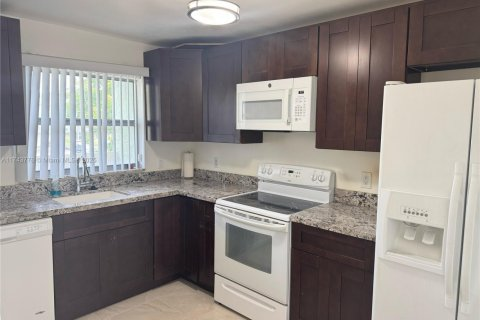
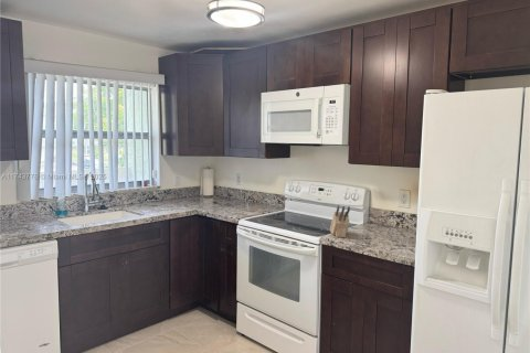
+ knife block (339, 218)
